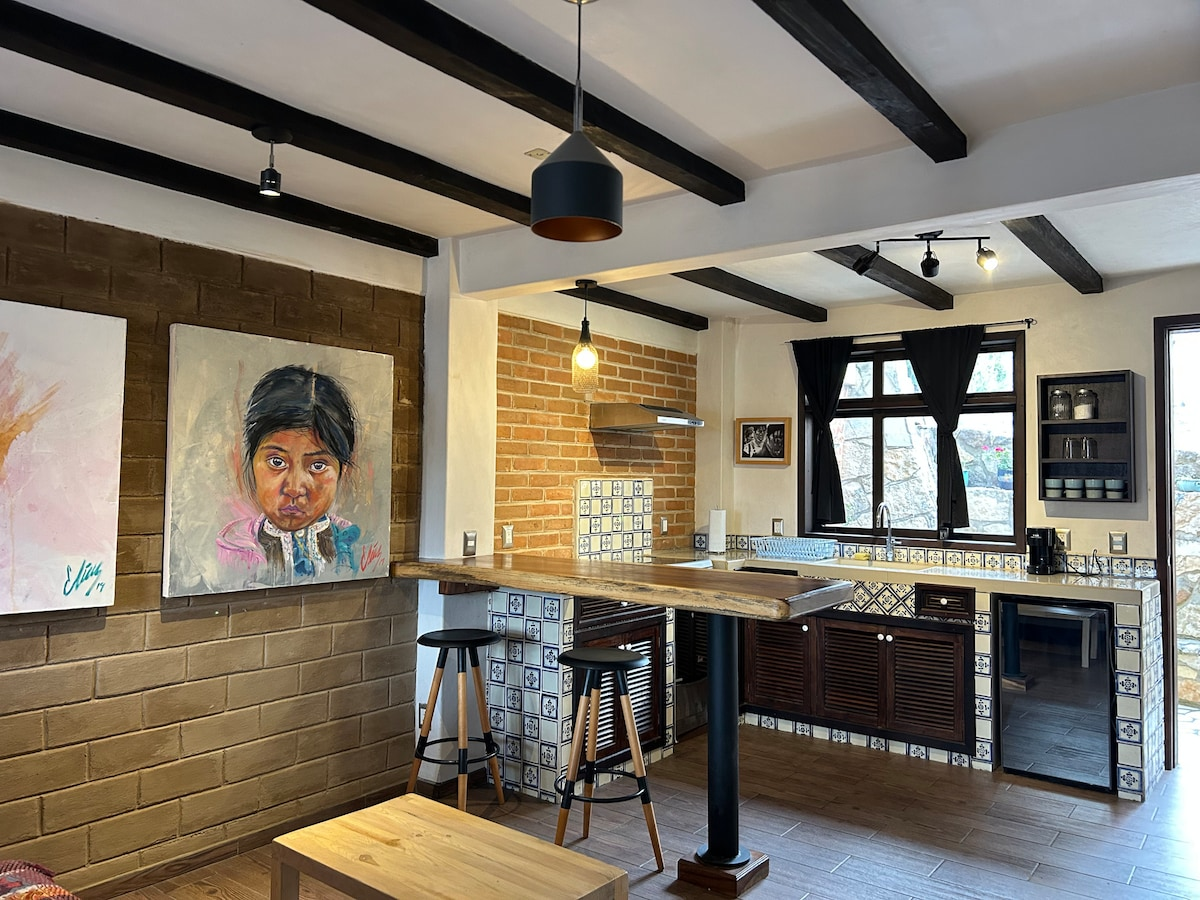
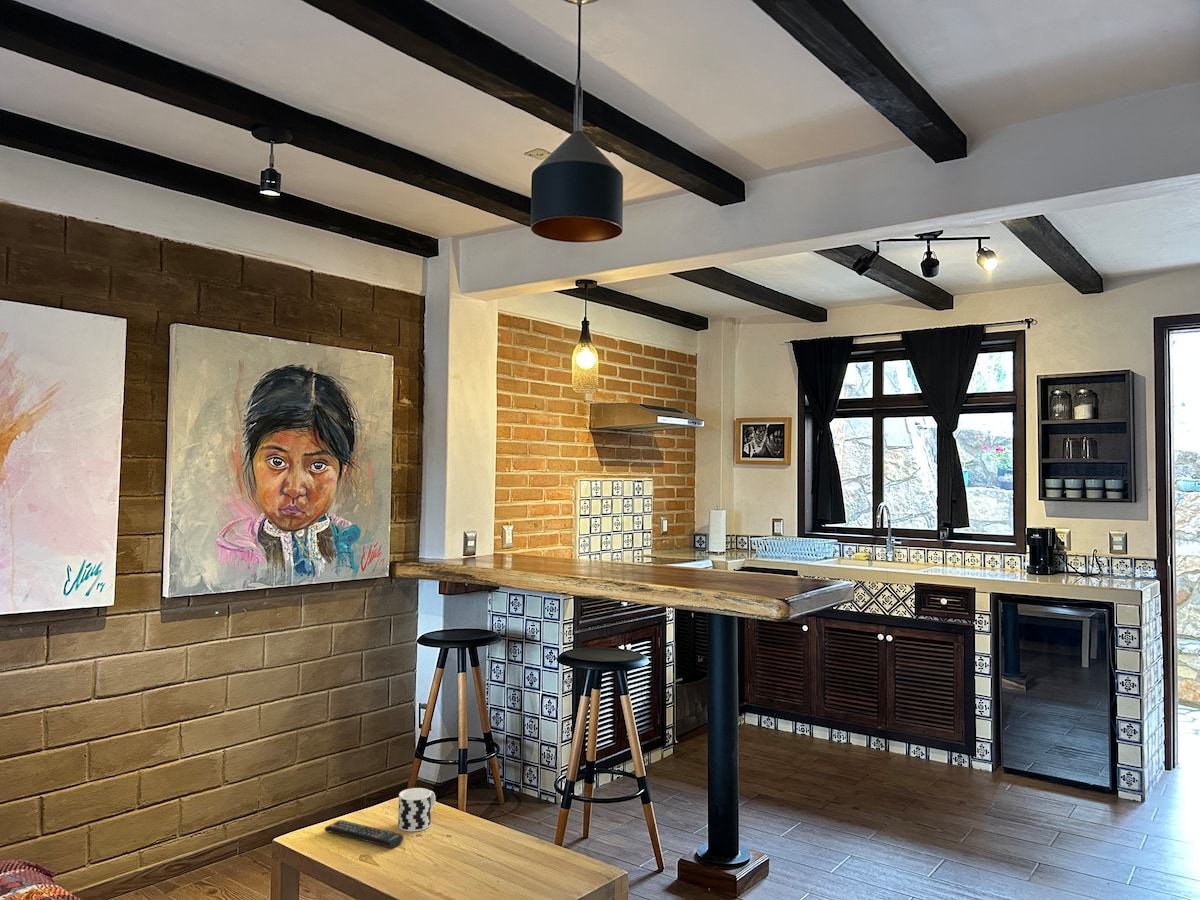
+ cup (418, 807)
+ remote control (363, 833)
